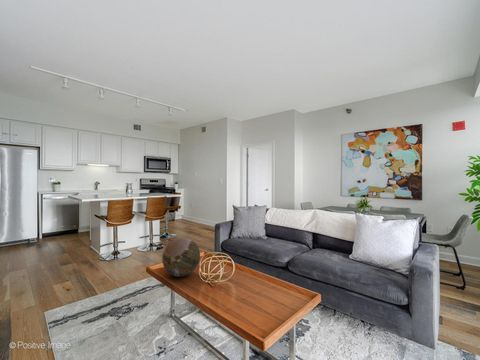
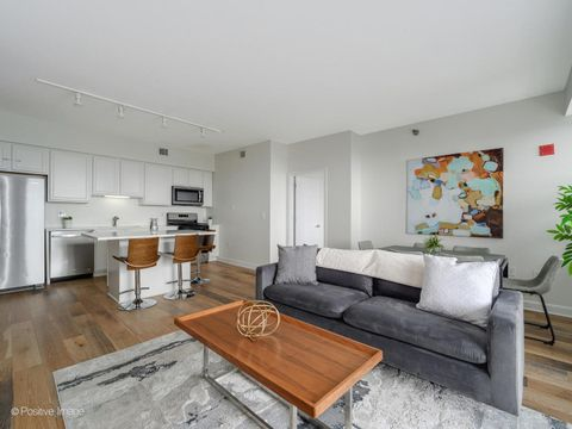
- decorative orb (181, 256)
